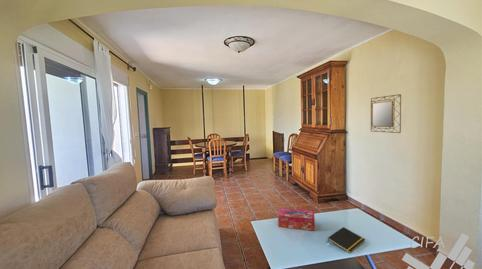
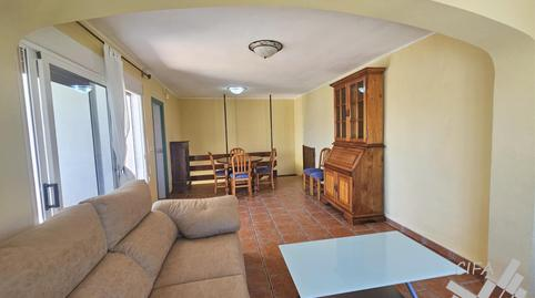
- tissue box (296, 218)
- home mirror (383, 114)
- notepad (346, 239)
